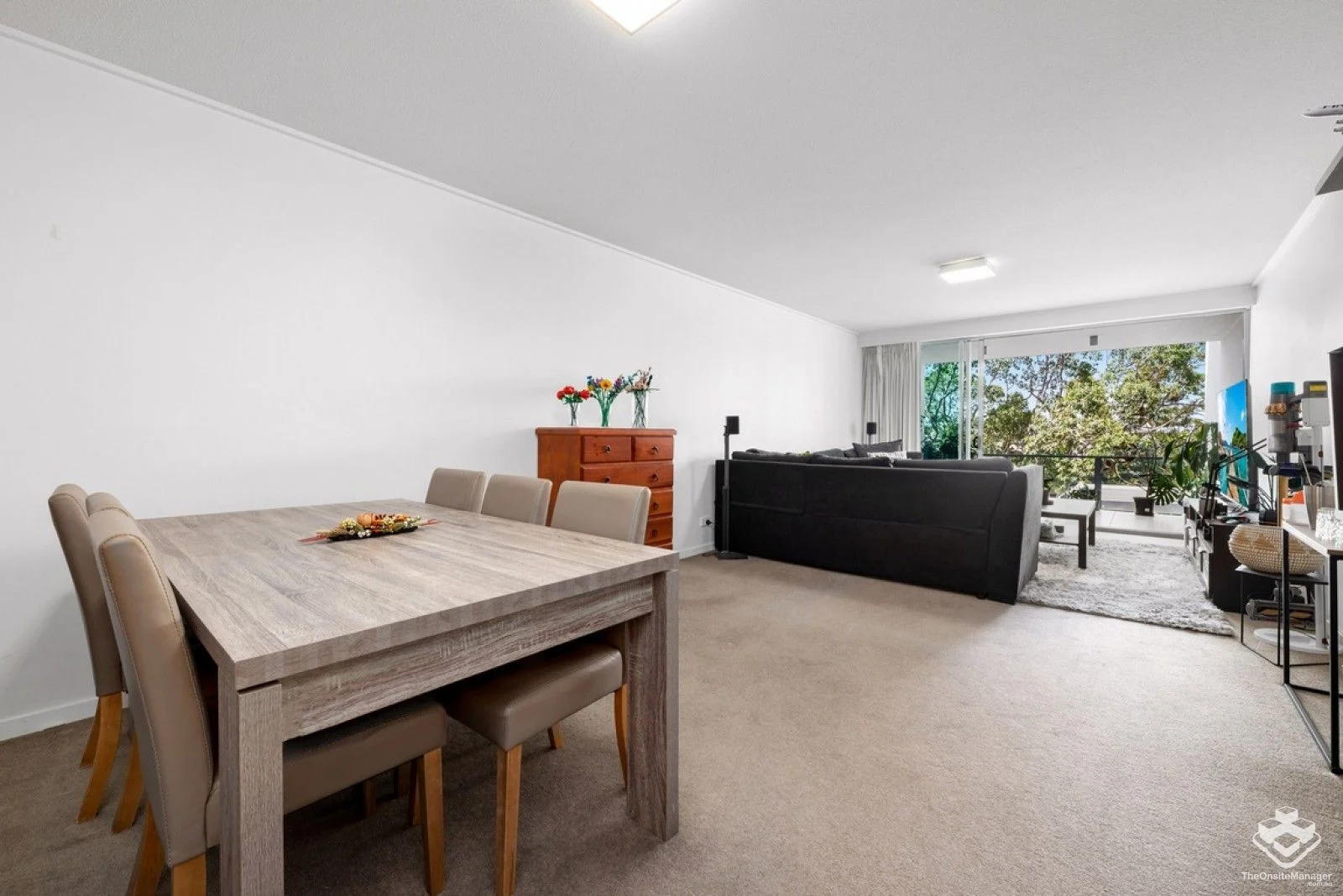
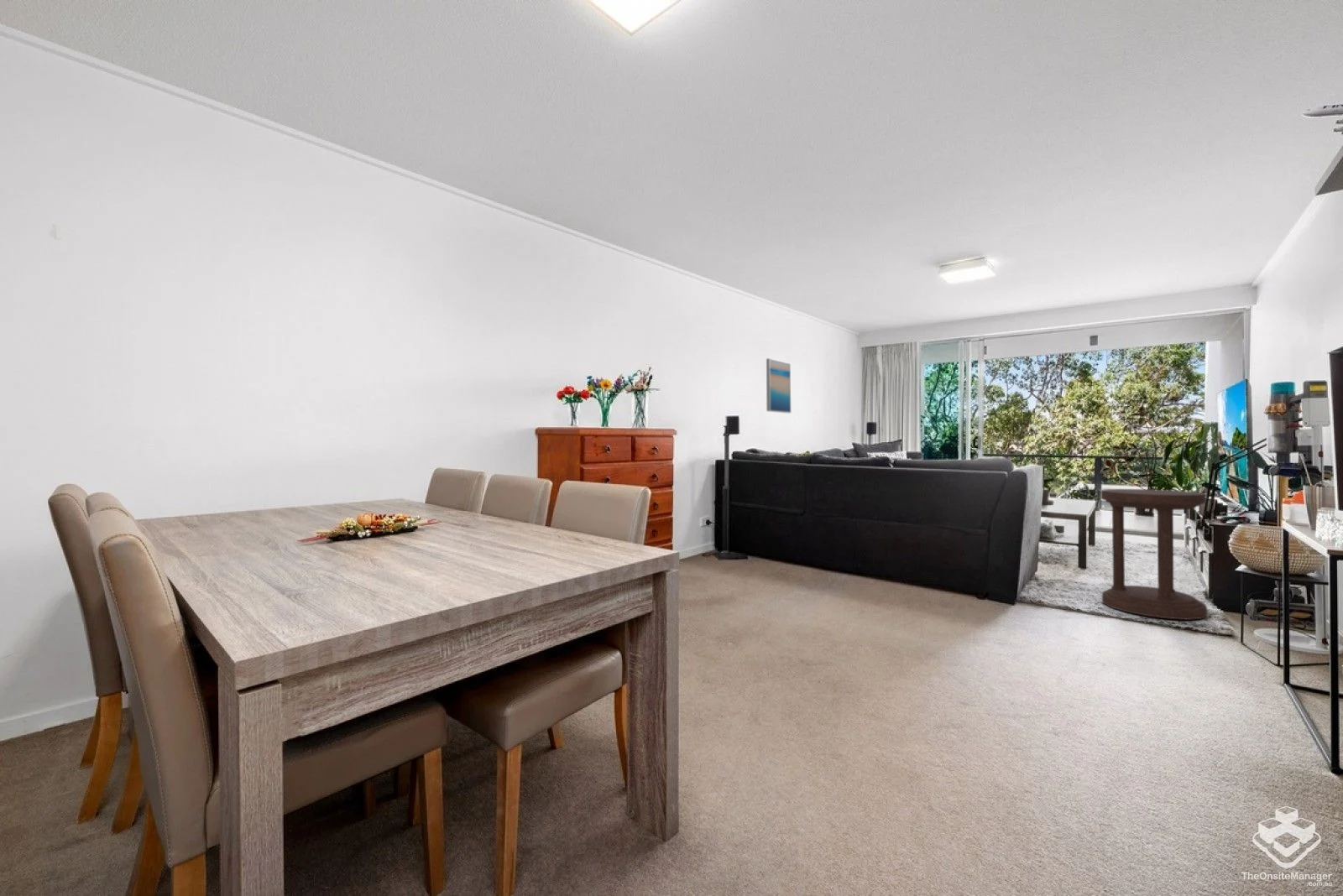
+ wall art (779, 386)
+ side table (1157, 550)
